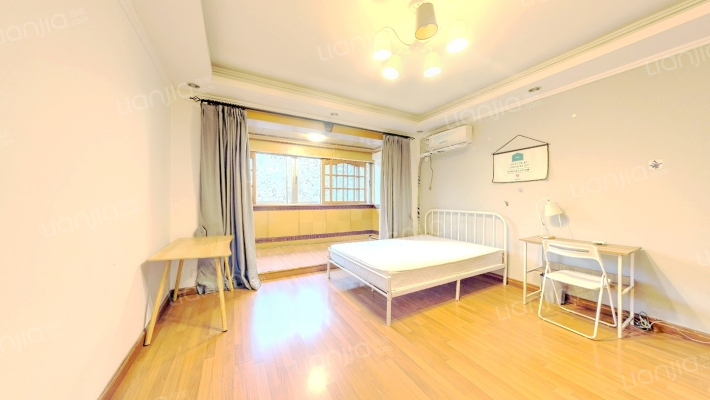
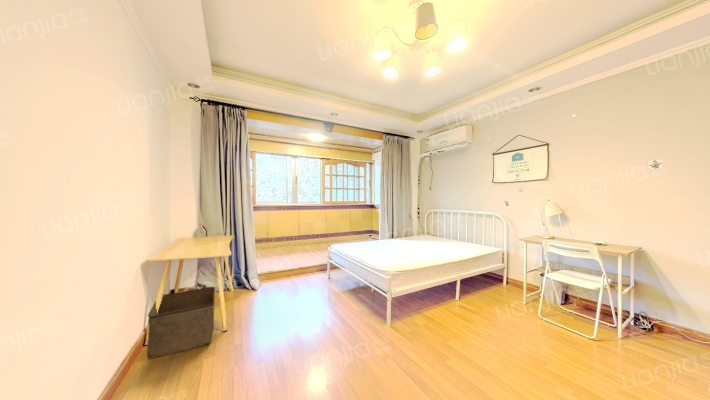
+ storage bin (184, 318)
